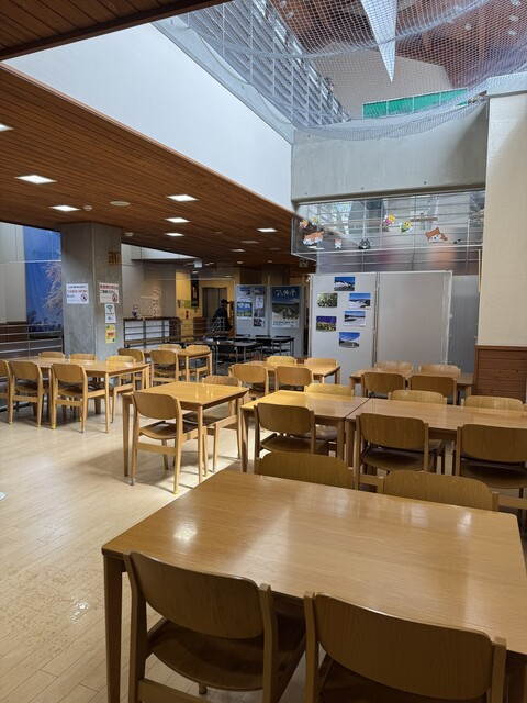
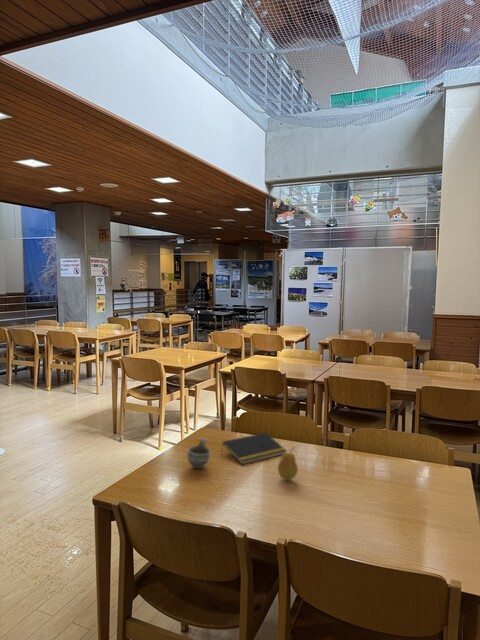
+ cup (200, 454)
+ fruit (287, 464)
+ notepad (254, 447)
